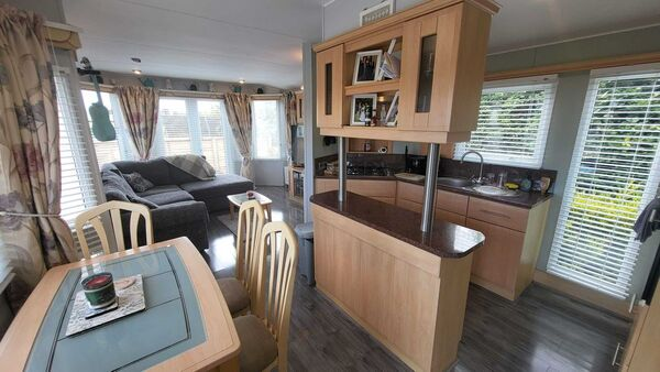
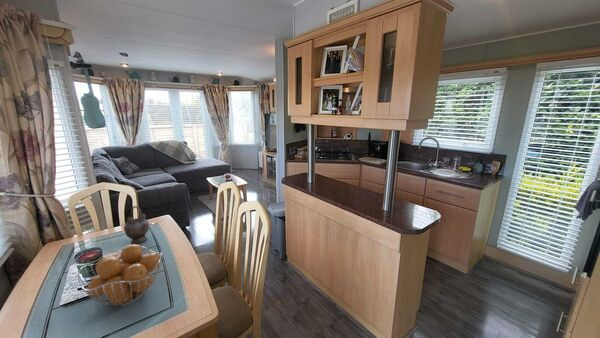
+ teapot (138, 224)
+ fruit basket (125, 274)
